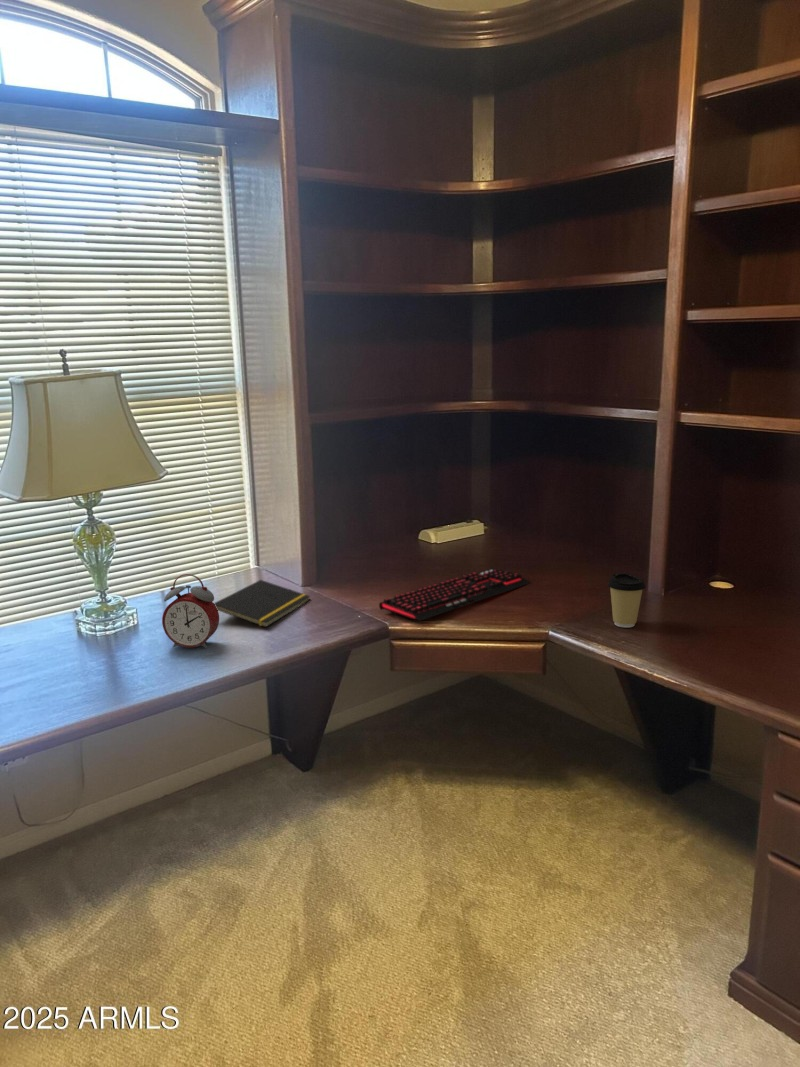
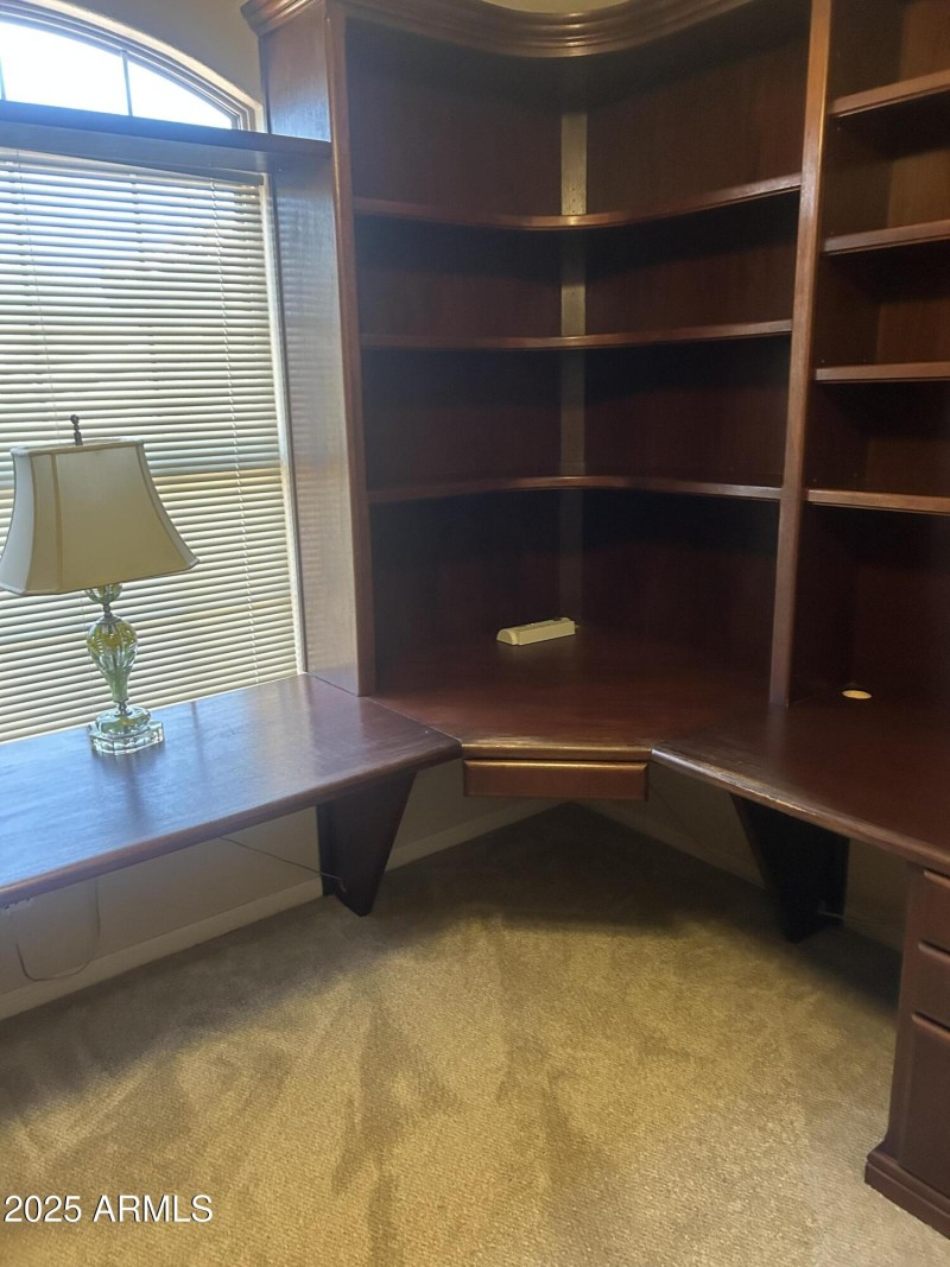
- keyboard (458, 591)
- notepad (262, 602)
- alarm clock (190, 609)
- coffee cup (625, 600)
